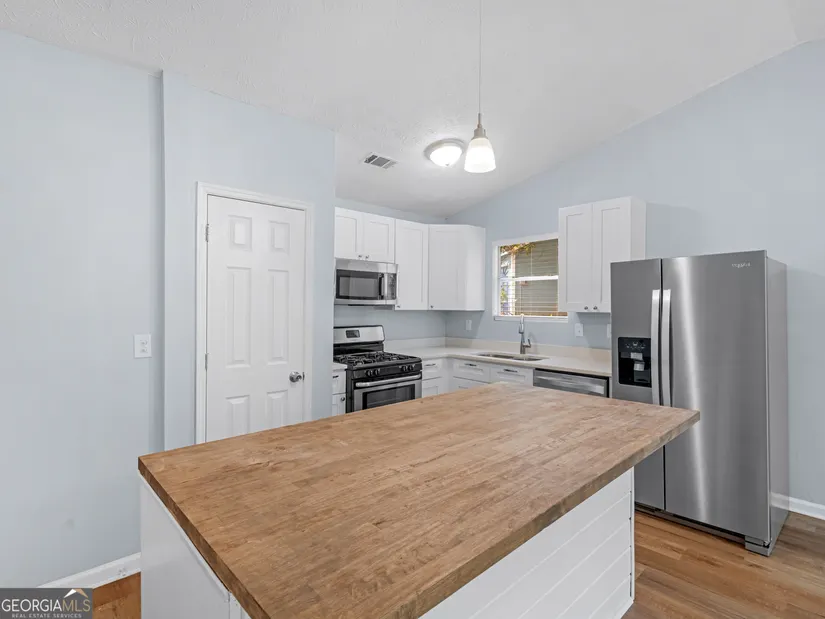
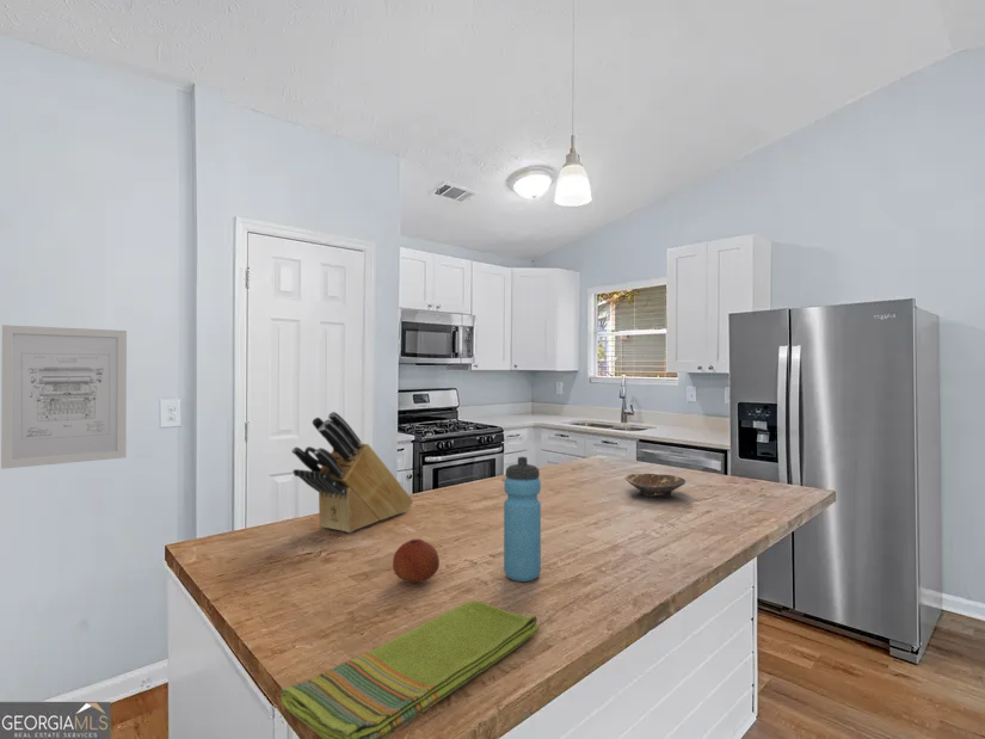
+ knife block (356, 466)
+ water bottle (522, 516)
+ bowl (654, 486)
+ fruit (415, 560)
+ wall art (67, 395)
+ dish towel (424, 654)
